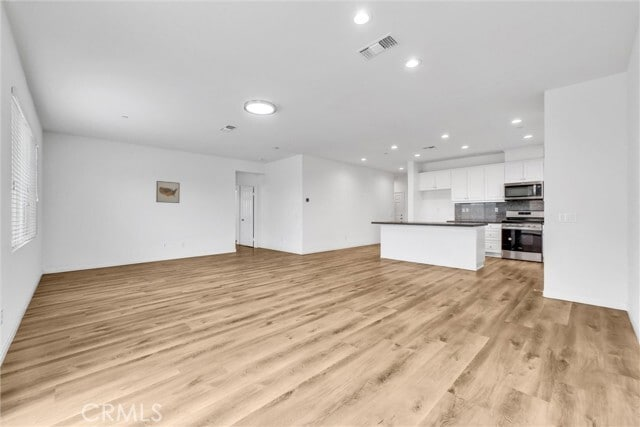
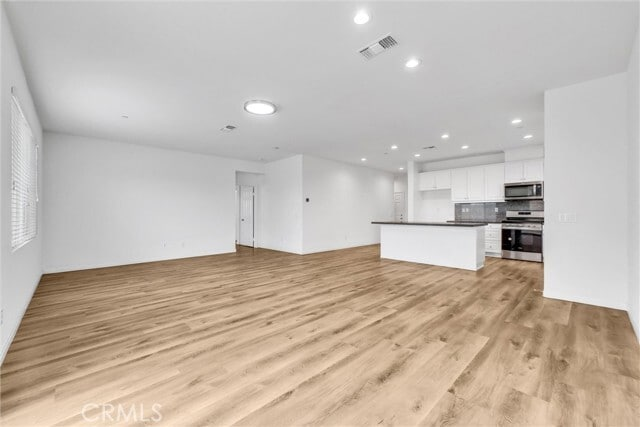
- wall art (168, 192)
